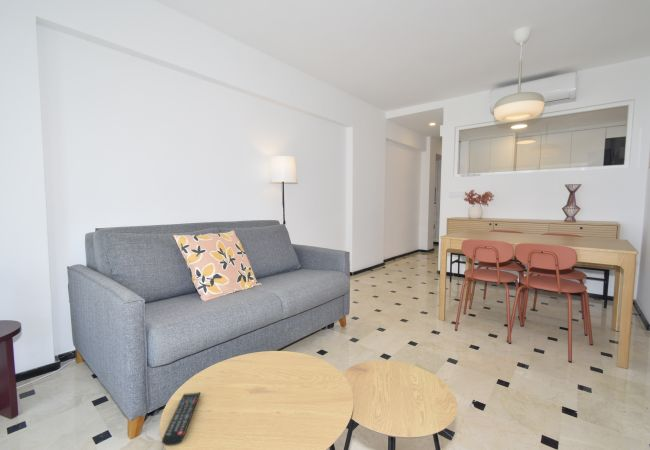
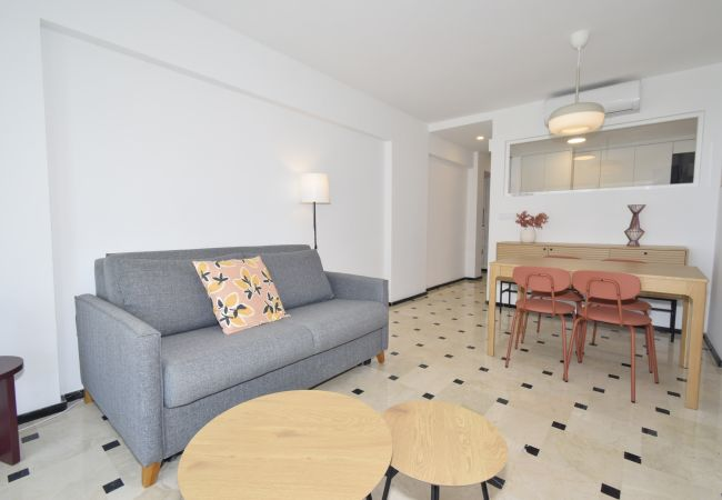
- remote control (183, 415)
